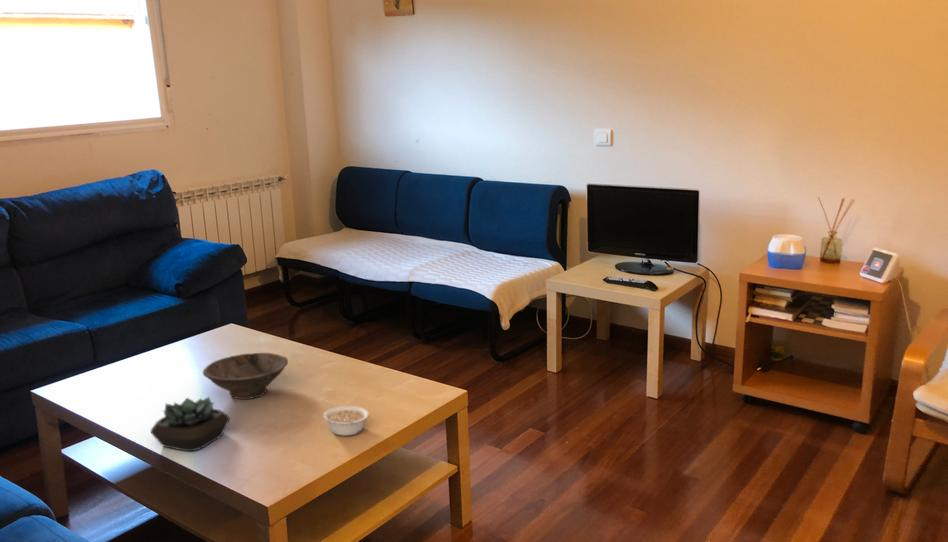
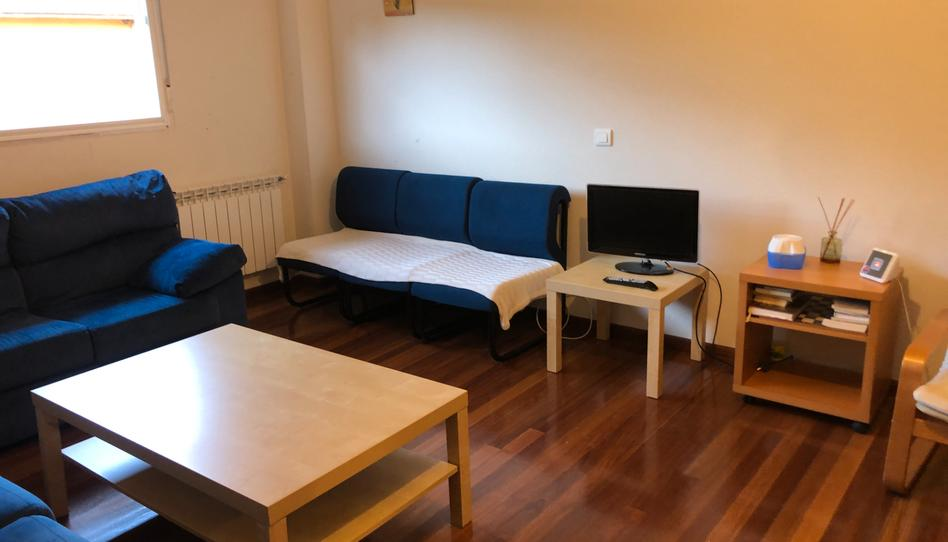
- legume (347, 420)
- bowl (248, 378)
- succulent plant (190, 421)
